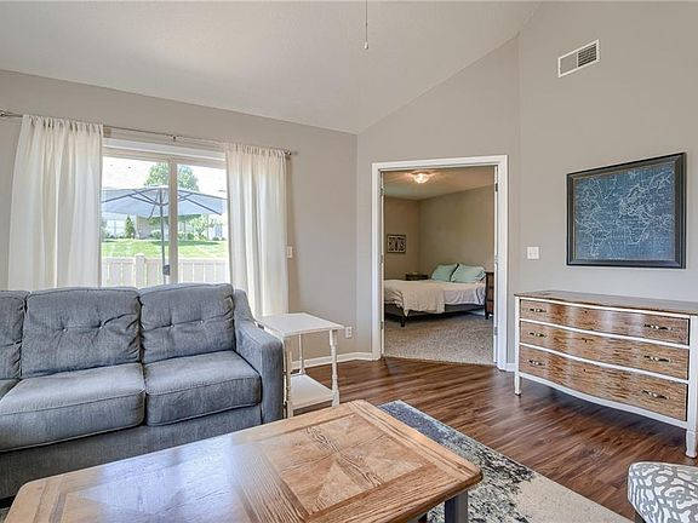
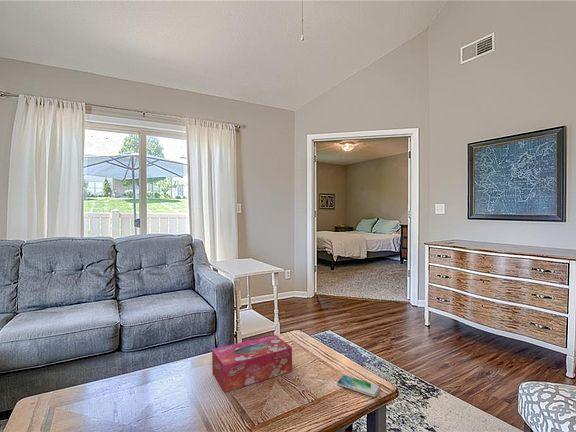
+ tissue box (252, 360)
+ smartphone (358, 385)
